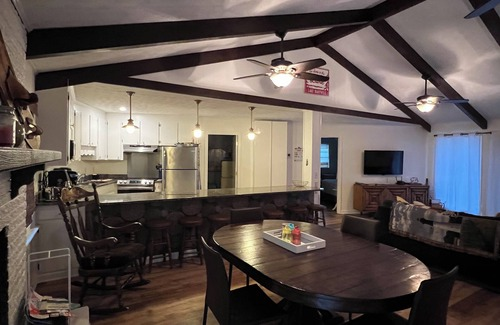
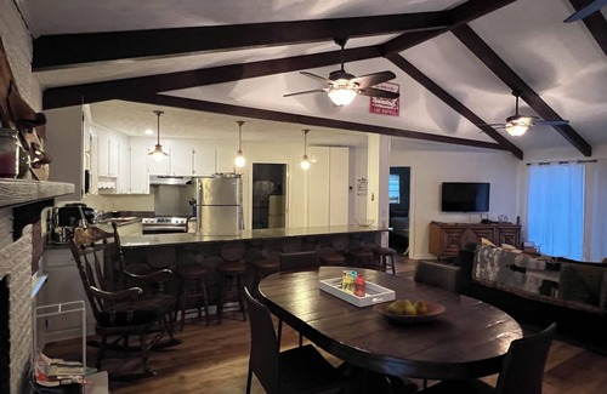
+ fruit bowl (409, 309)
